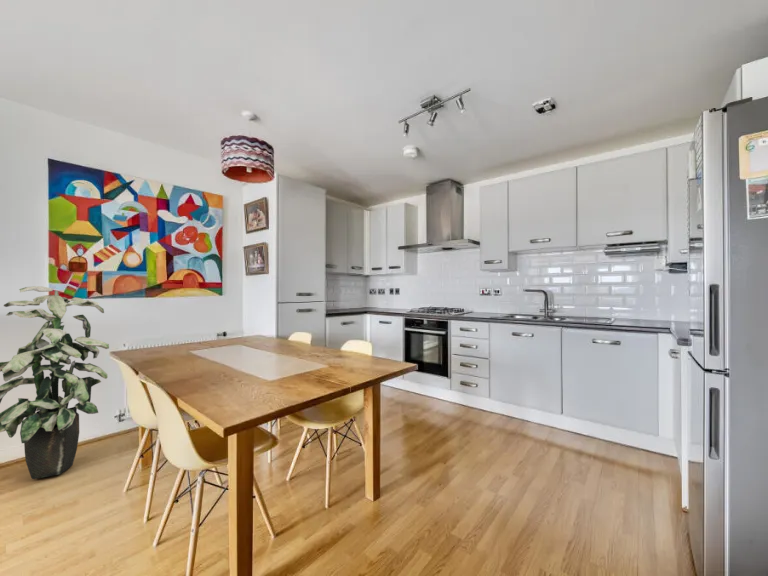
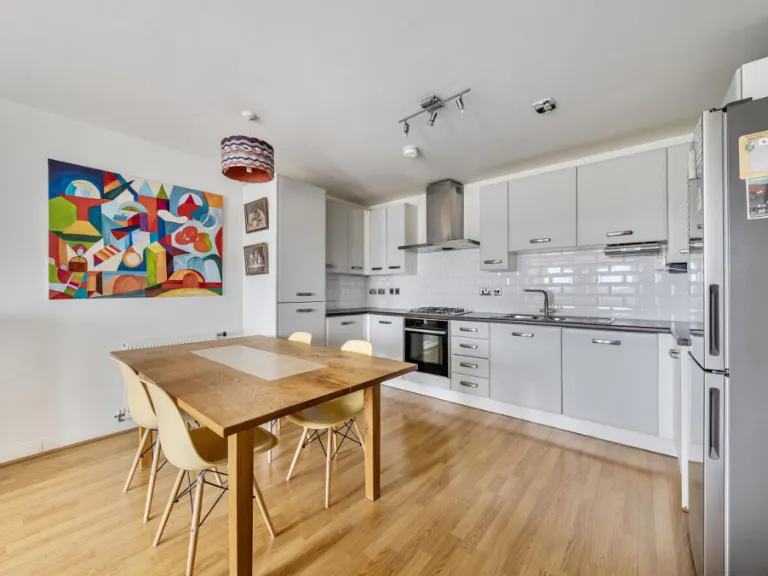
- indoor plant (48, 378)
